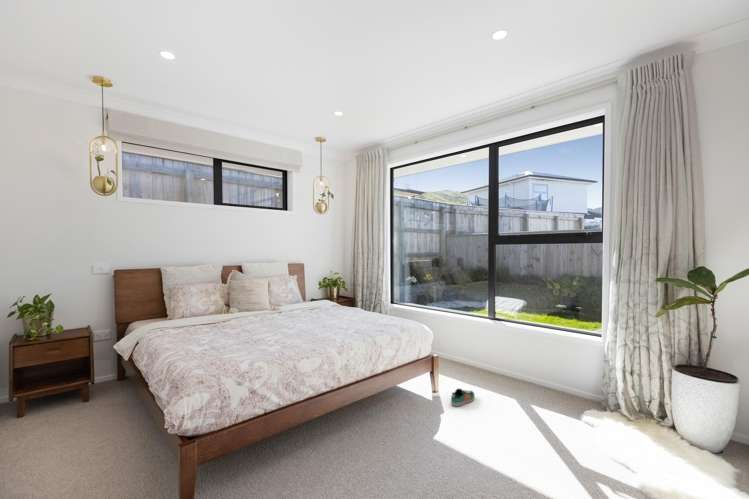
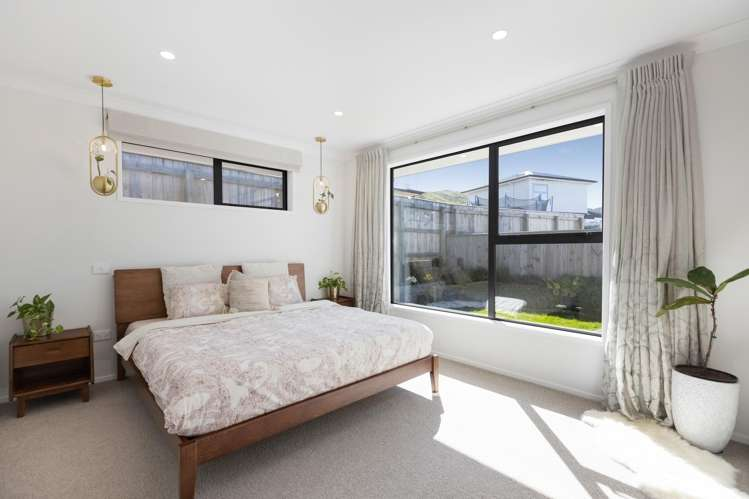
- sneaker (463, 394)
